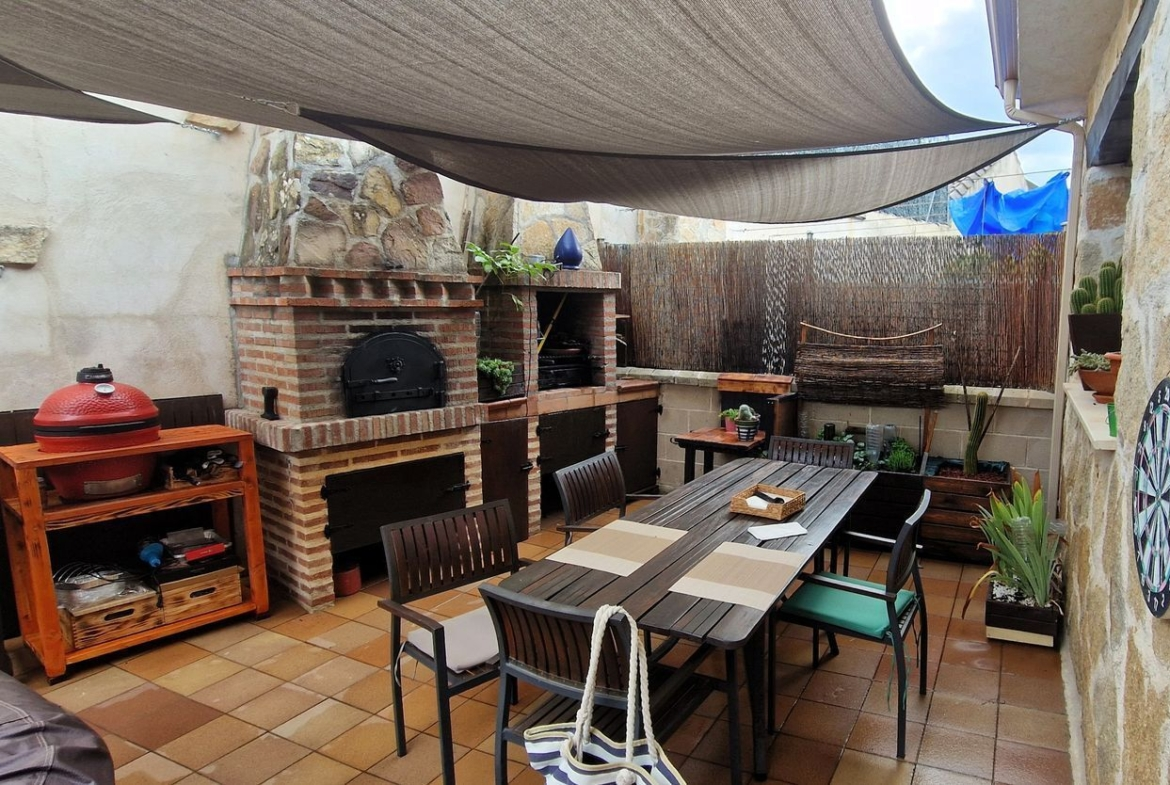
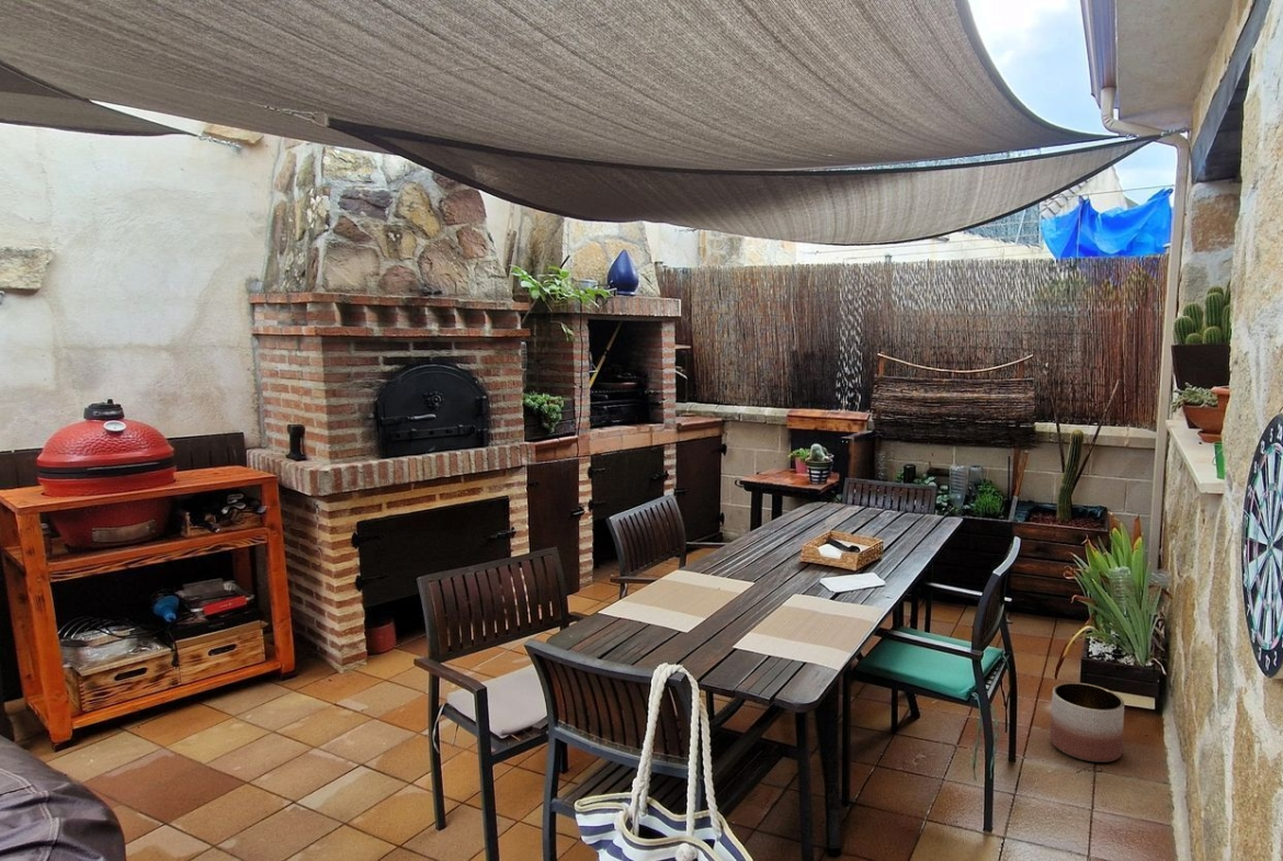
+ planter (1086, 722)
